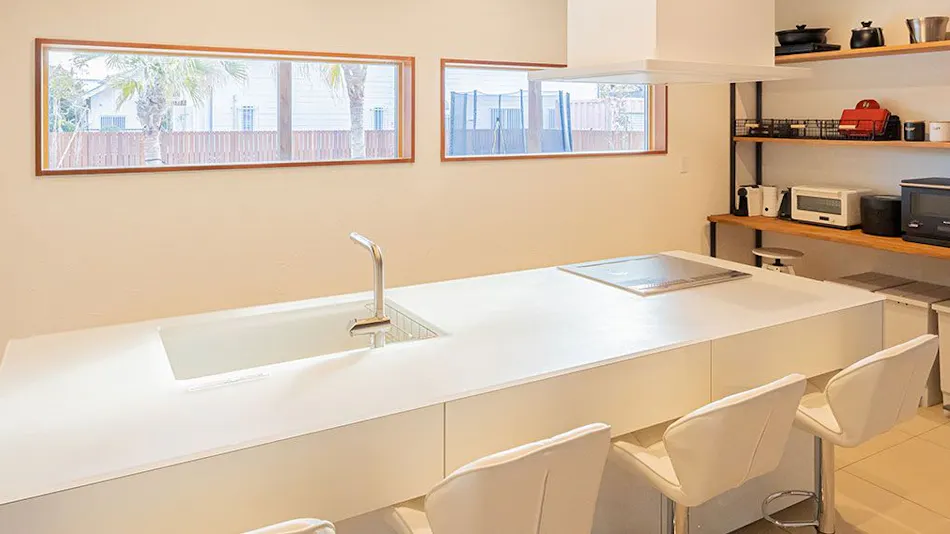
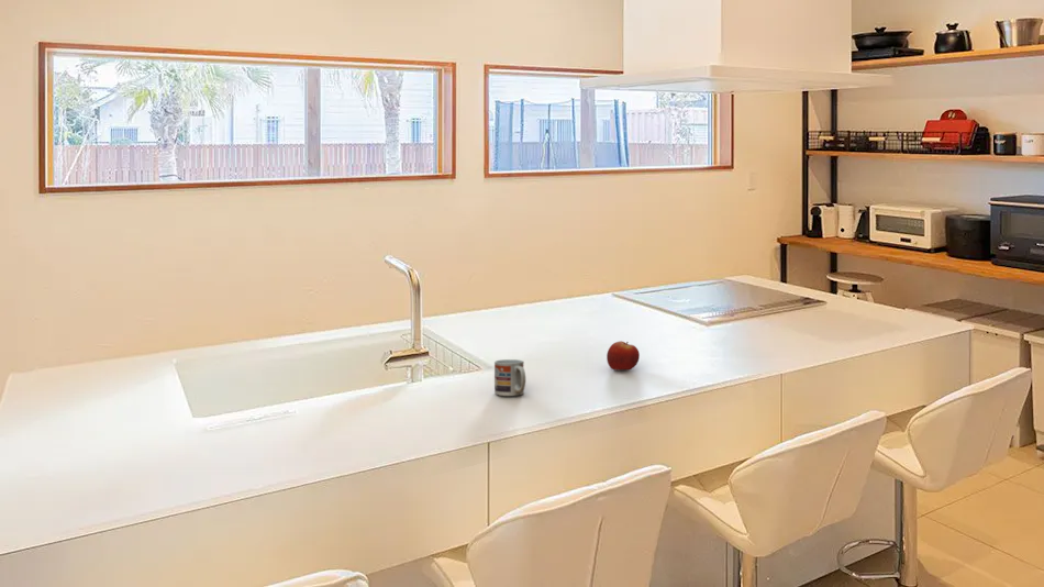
+ cup (512, 377)
+ fruit (622, 355)
